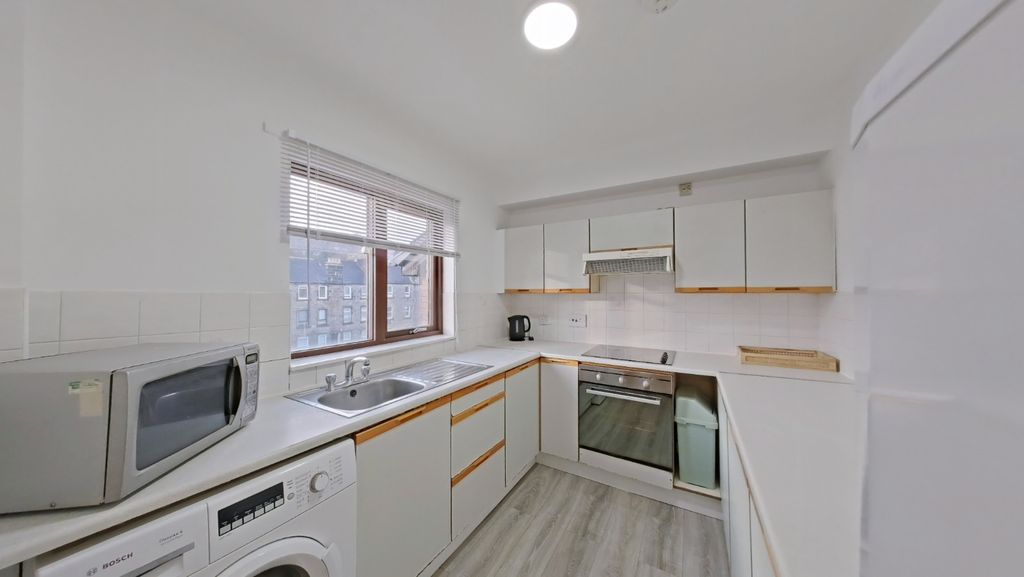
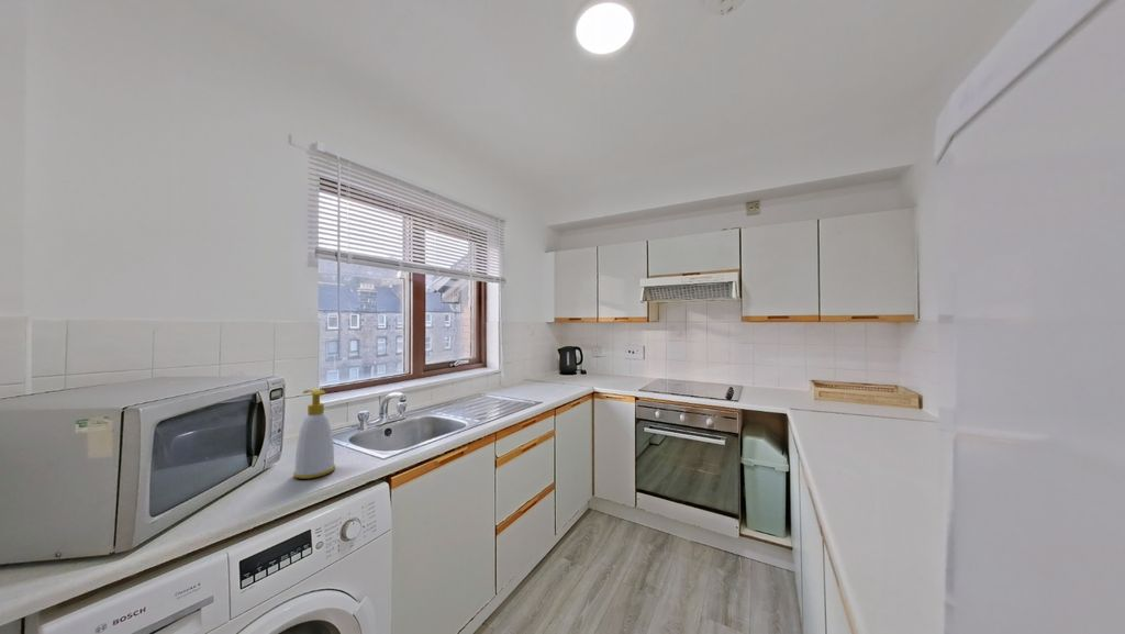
+ soap bottle (315, 431)
